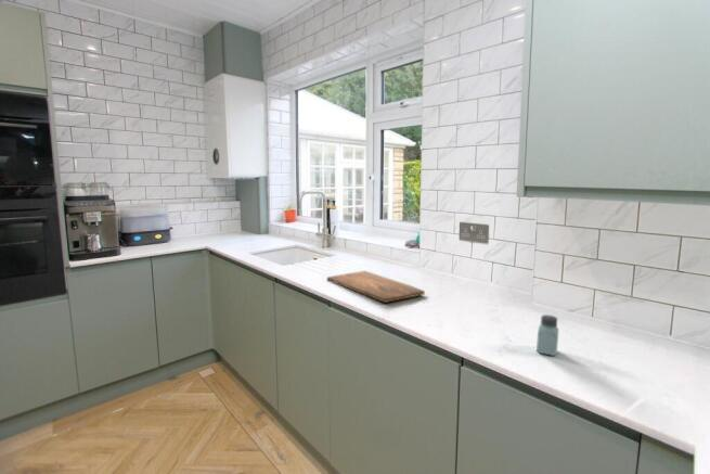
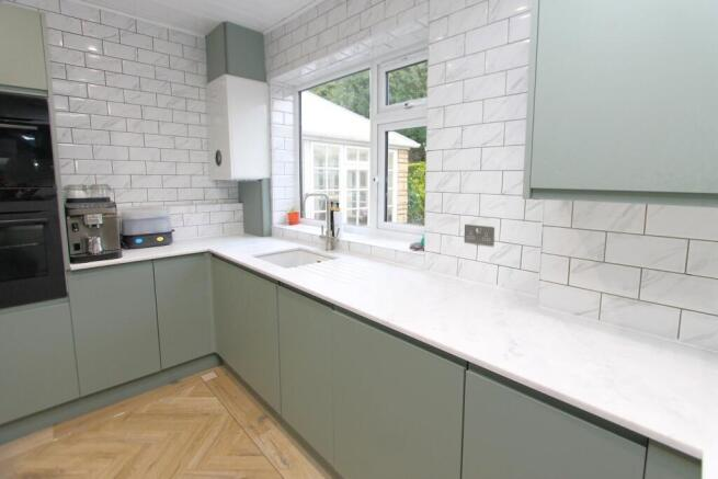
- saltshaker (547, 334)
- cutting board (373, 284)
